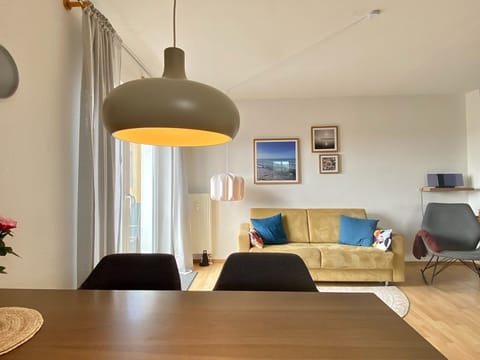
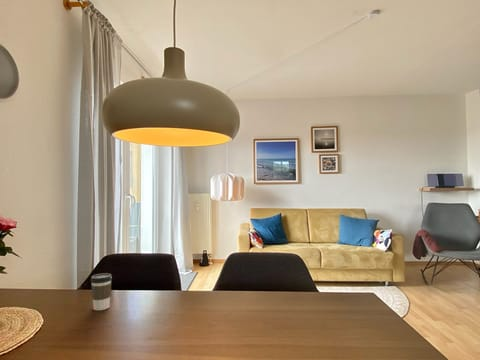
+ coffee cup (101, 291)
